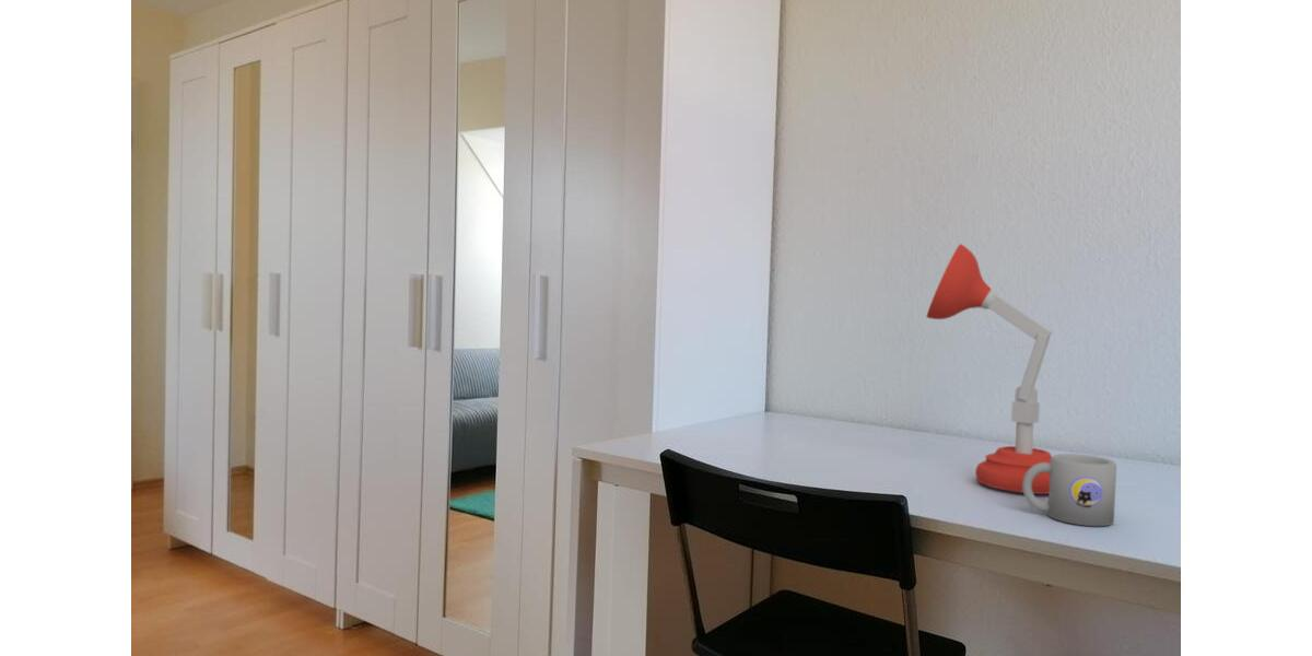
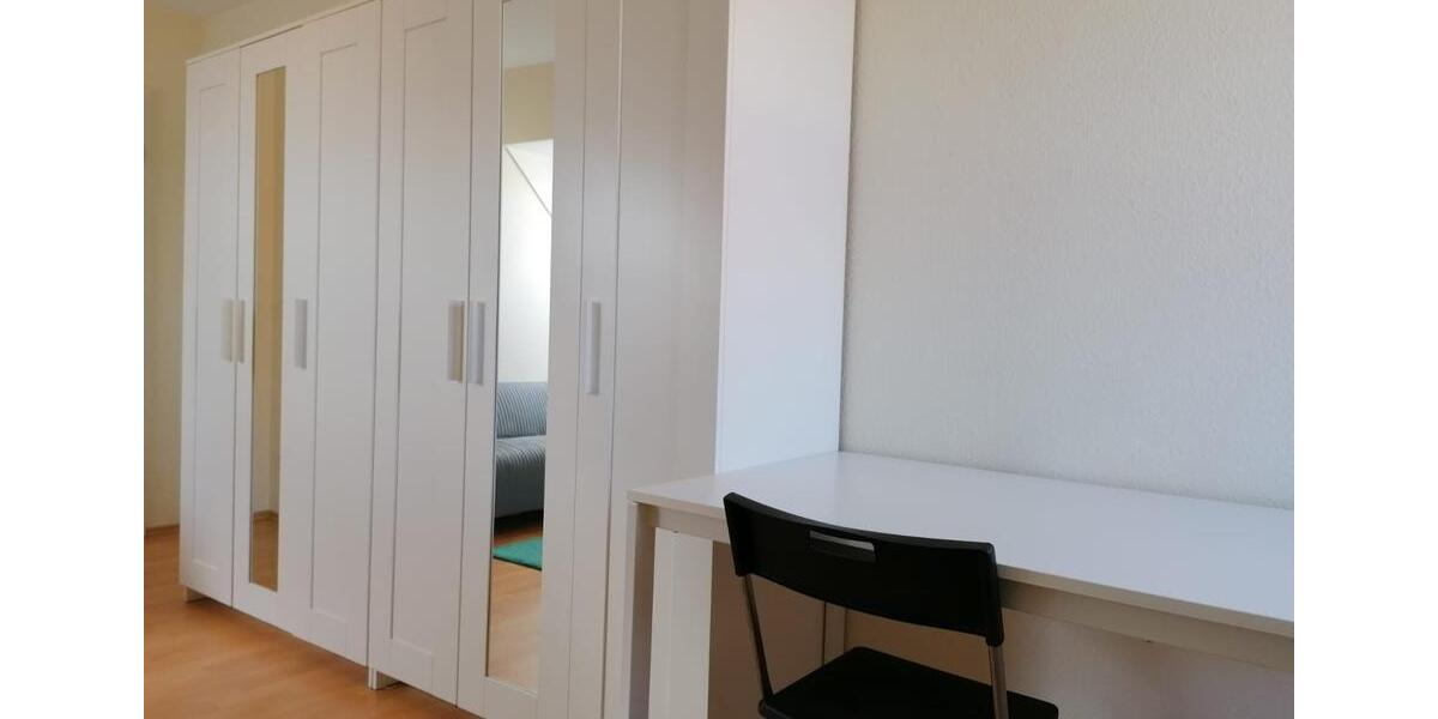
- desk lamp (1024, 373)
- mug (1067, 487)
